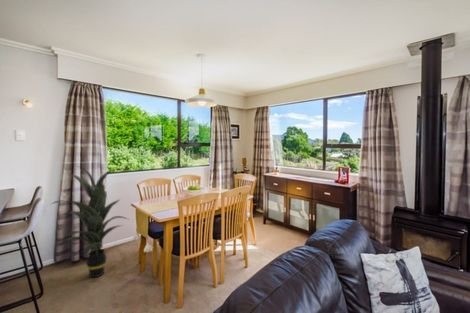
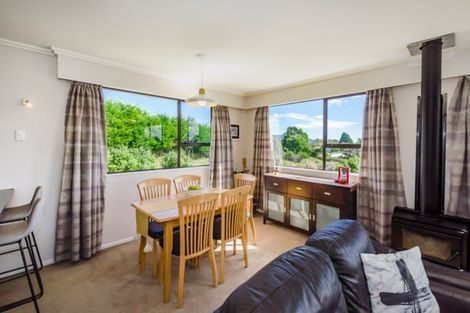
- indoor plant (91, 219)
